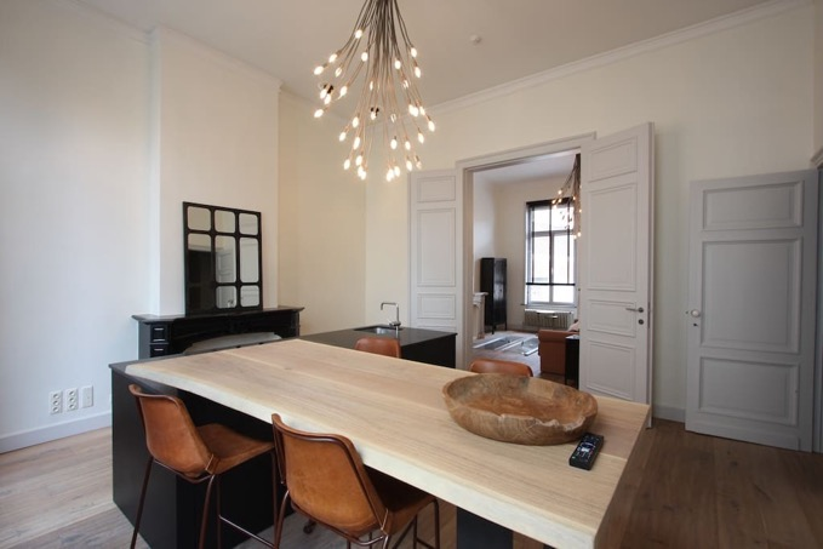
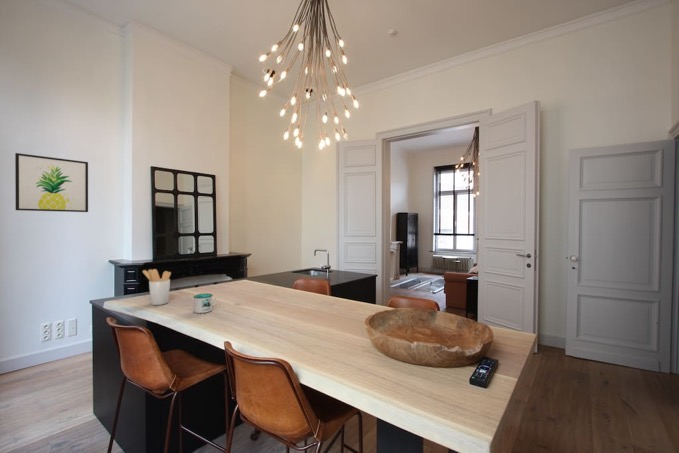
+ utensil holder (156, 285)
+ mug (205, 302)
+ wall art (54, 184)
